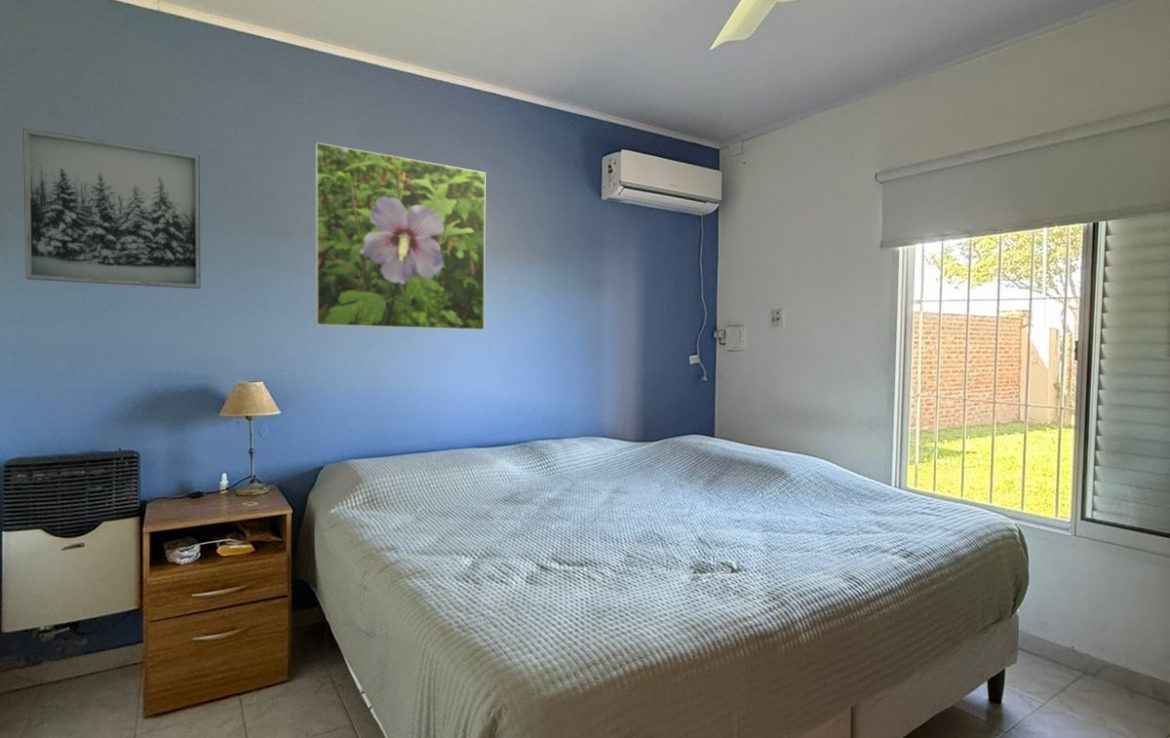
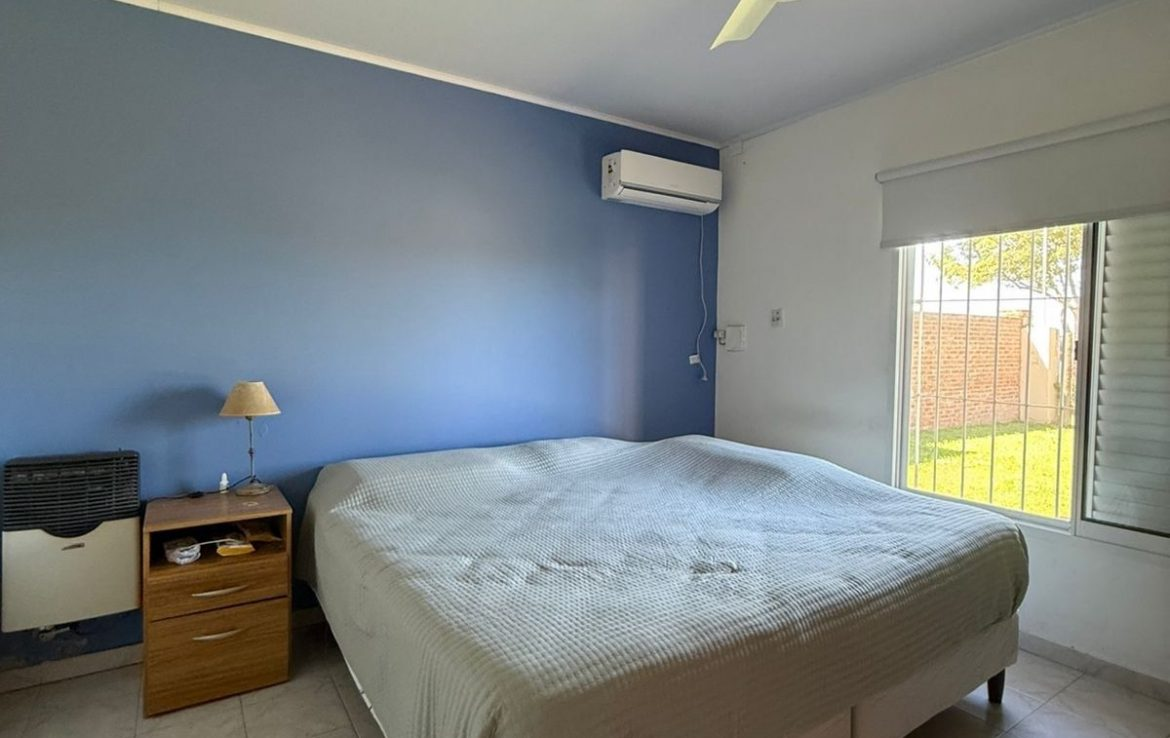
- wall art (118, 214)
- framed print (405, 243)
